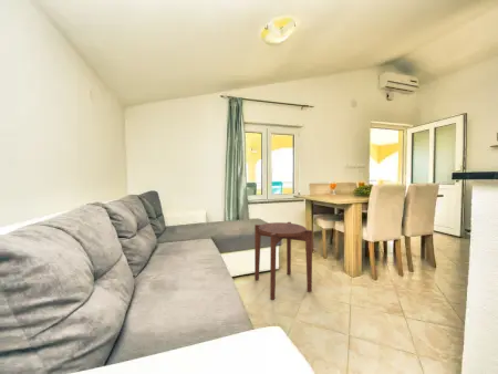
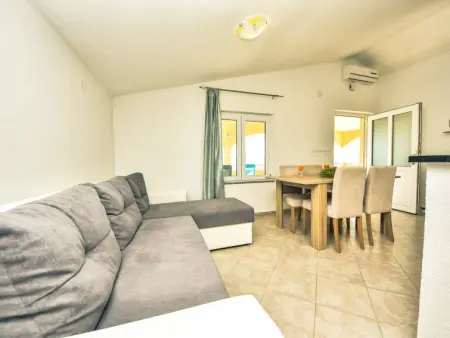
- side table (287, 256)
